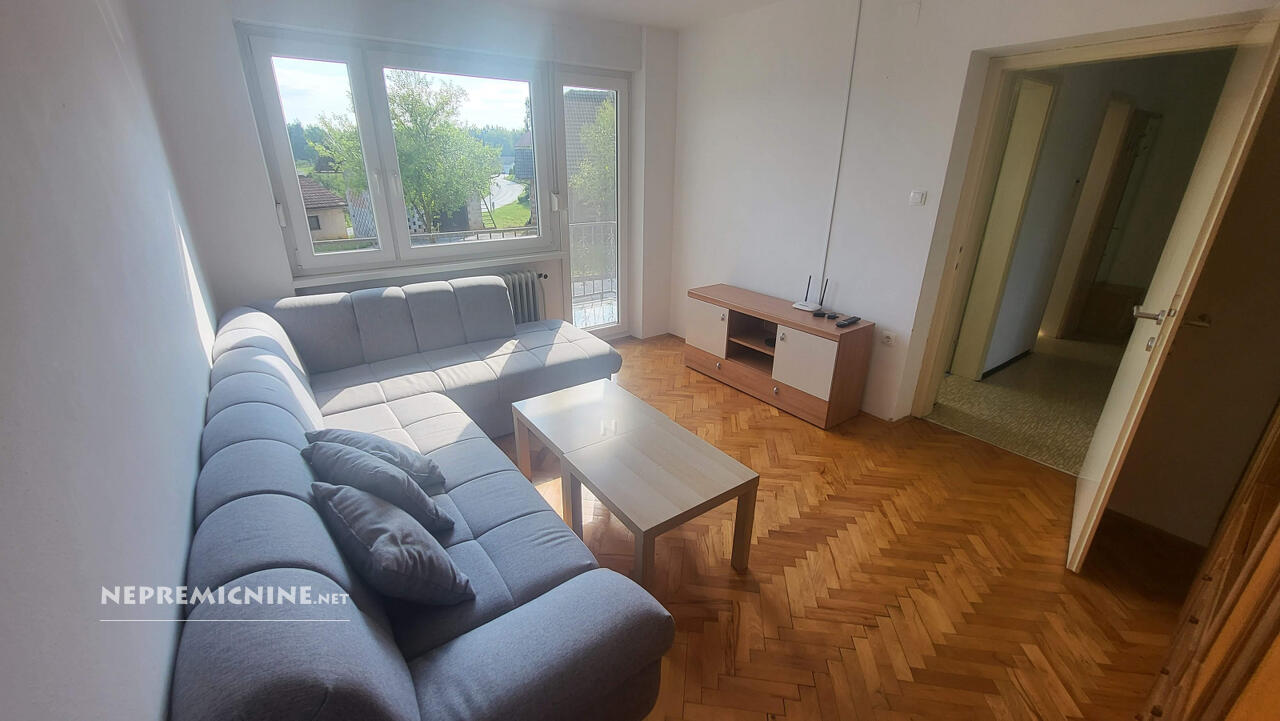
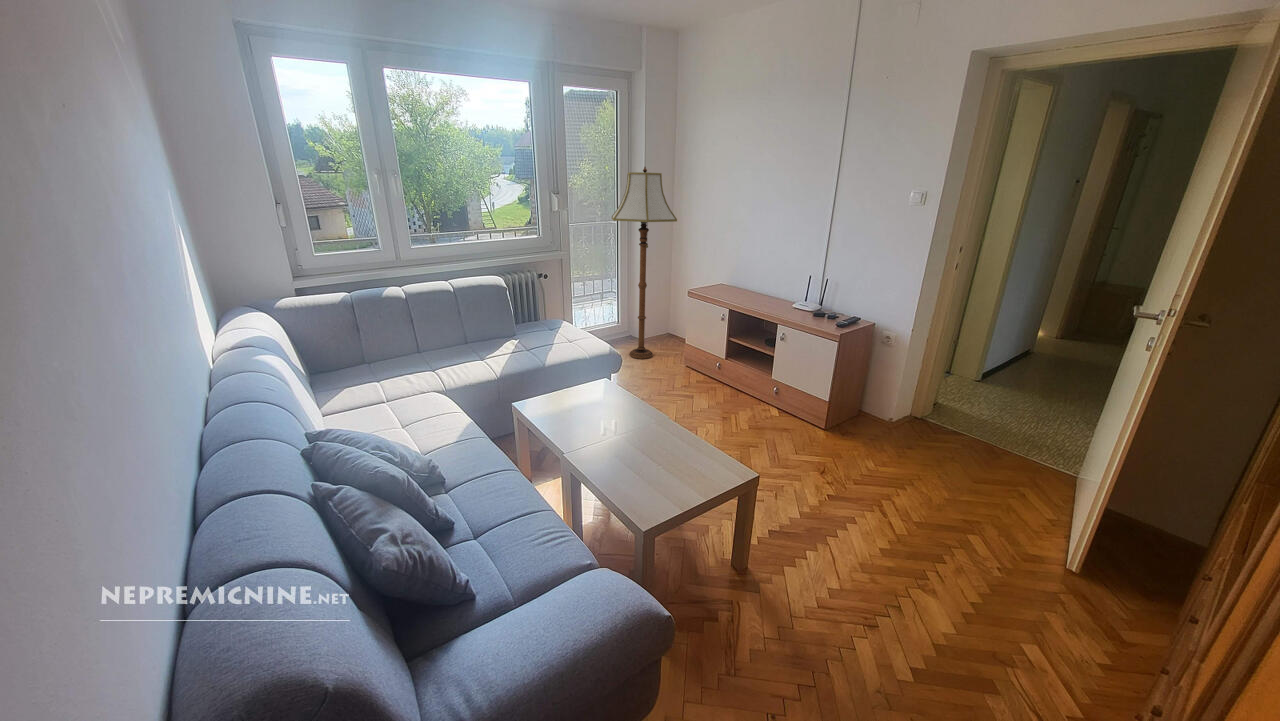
+ floor lamp (642, 266)
